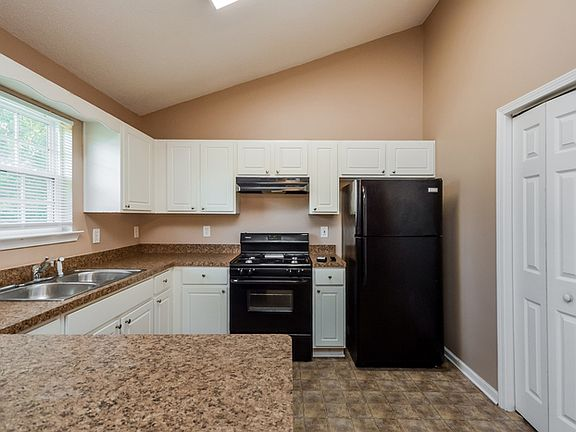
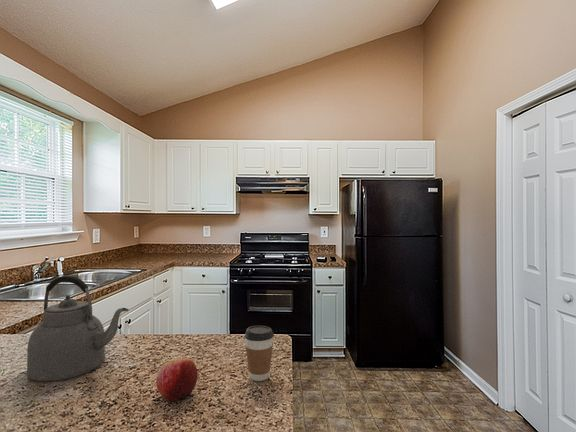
+ coffee cup (259, 352)
+ apple (177, 376)
+ kettle (82, 321)
